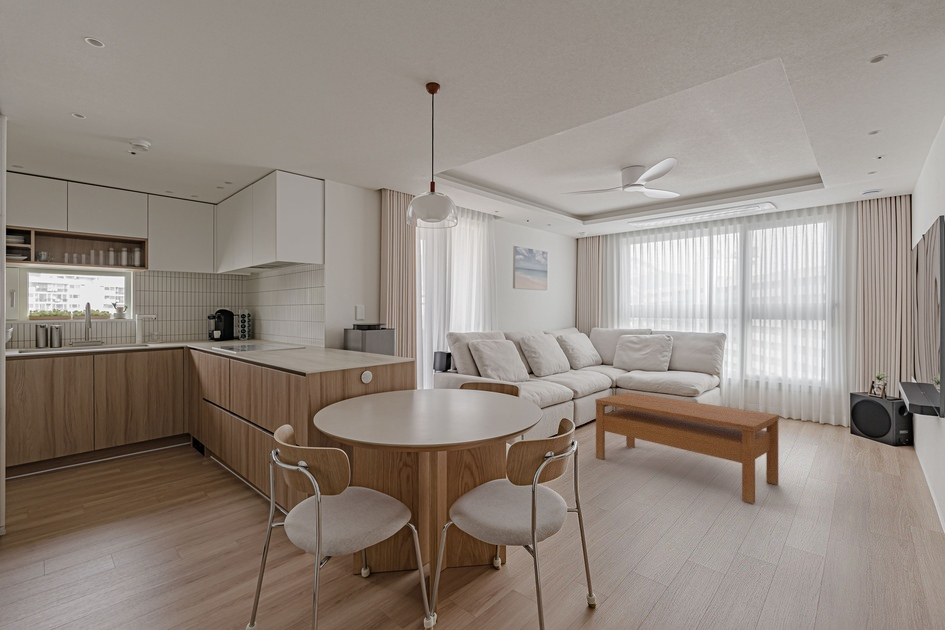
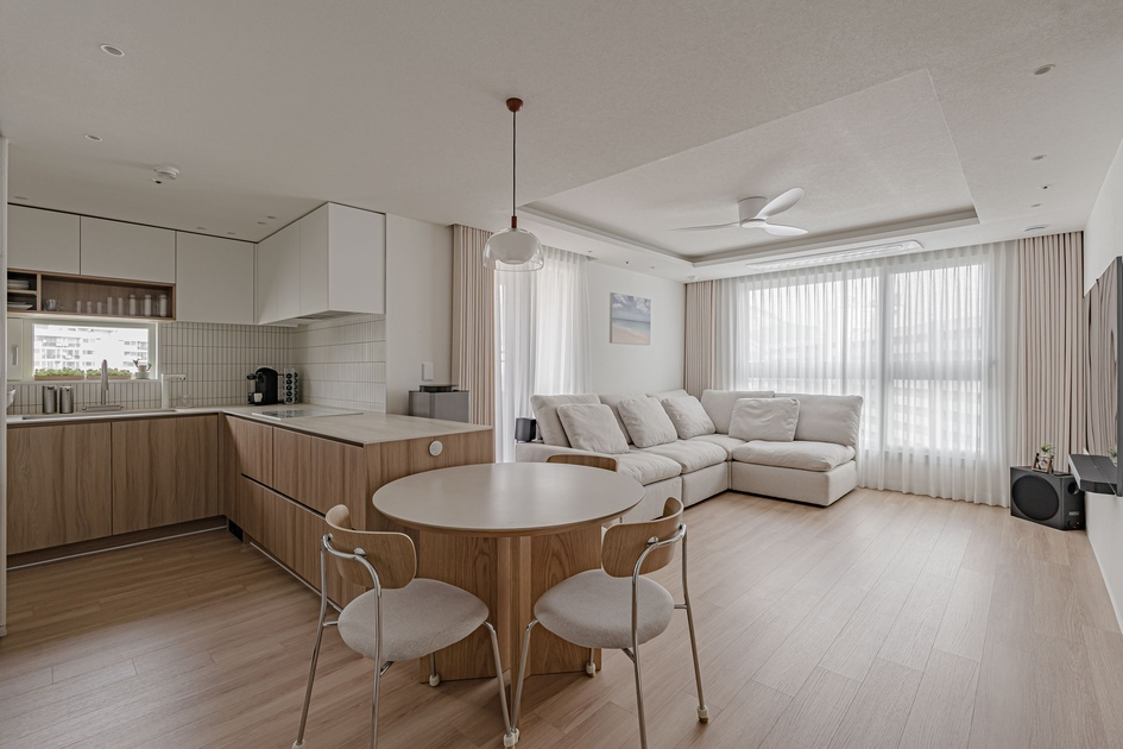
- coffee table (679, 438)
